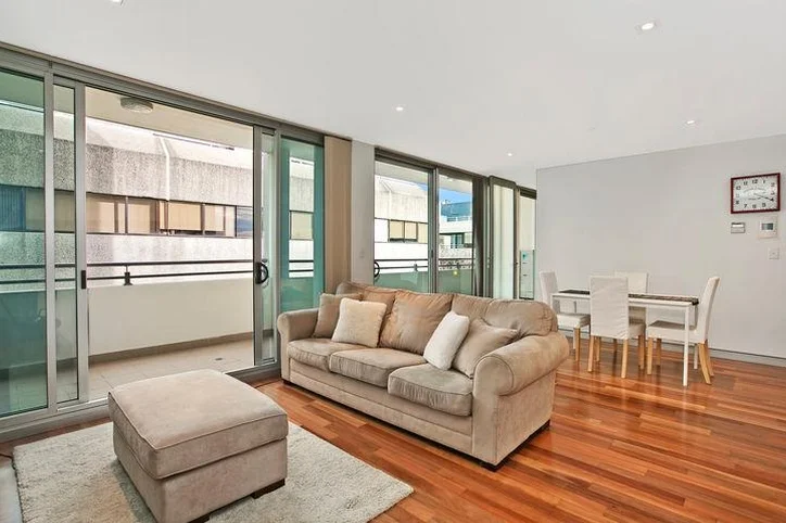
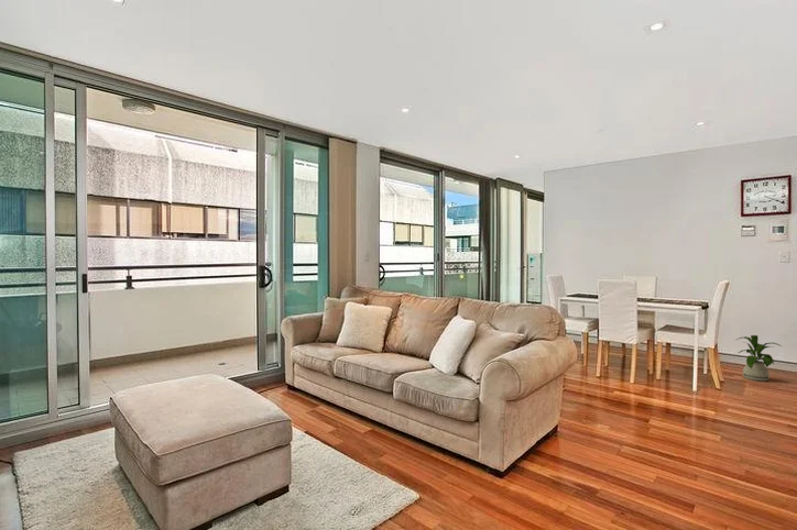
+ house plant (760, 355)
